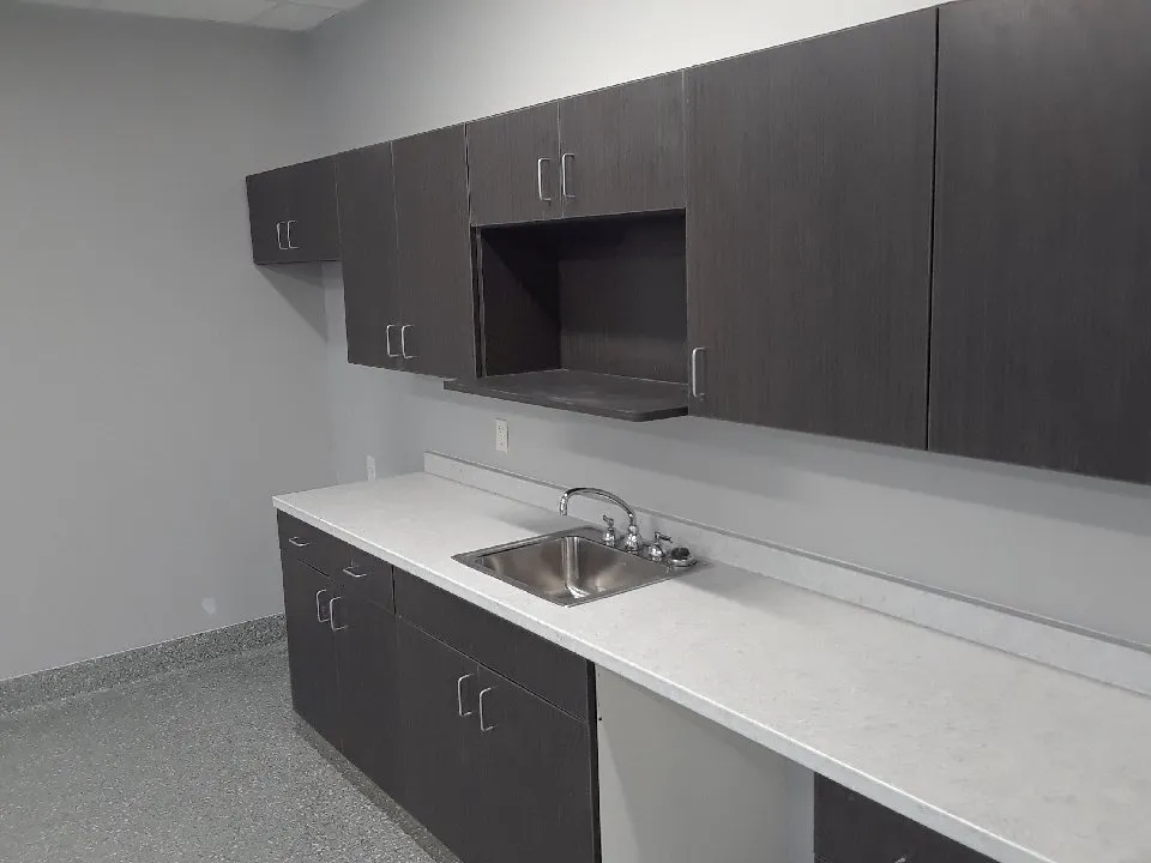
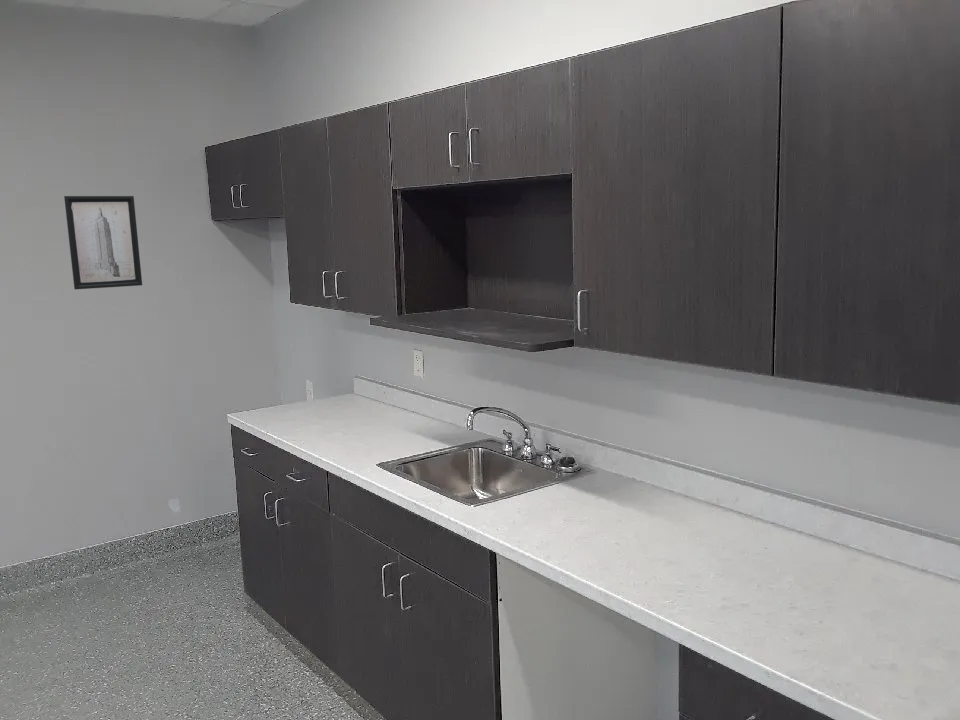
+ wall art (104, 242)
